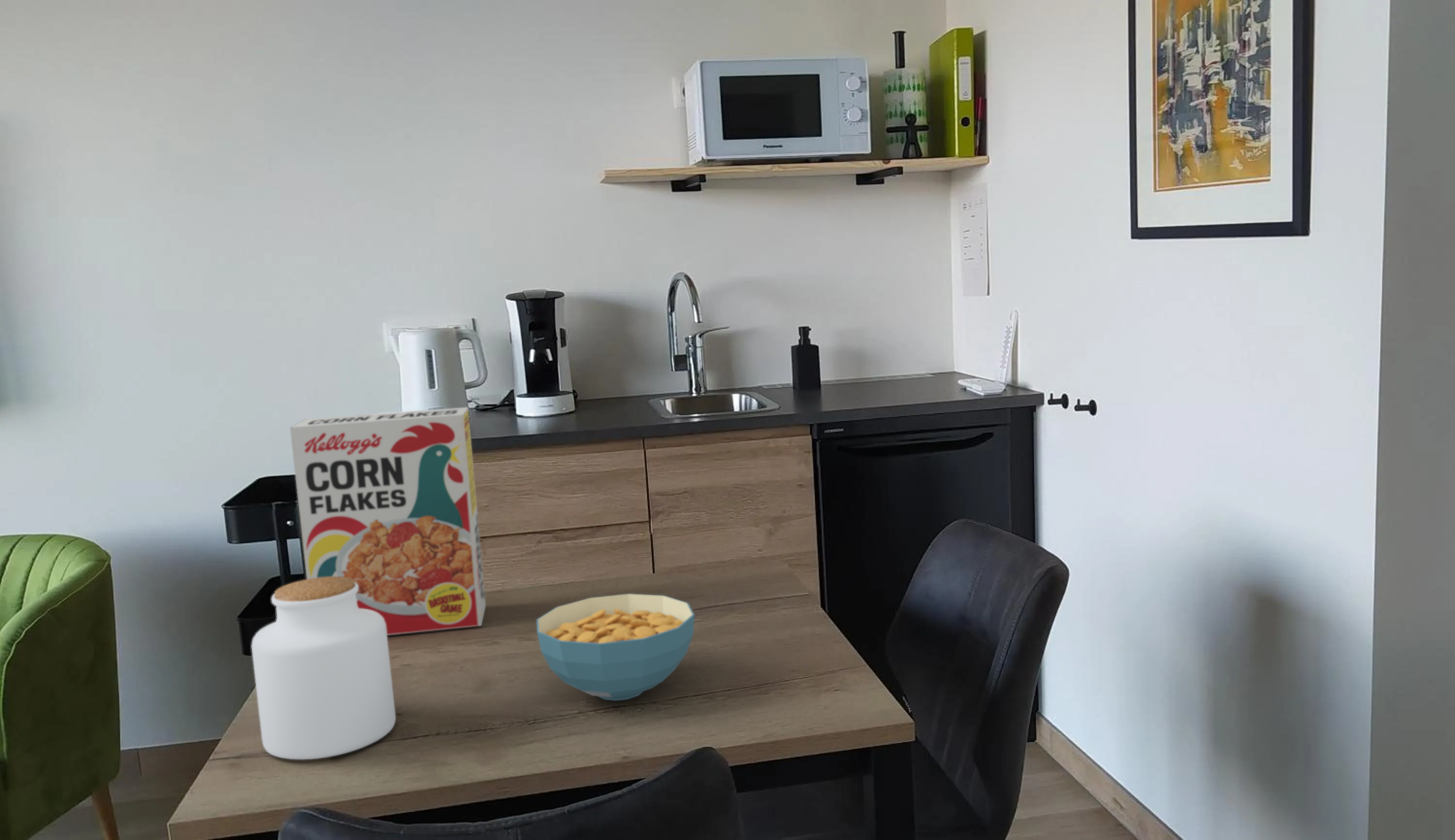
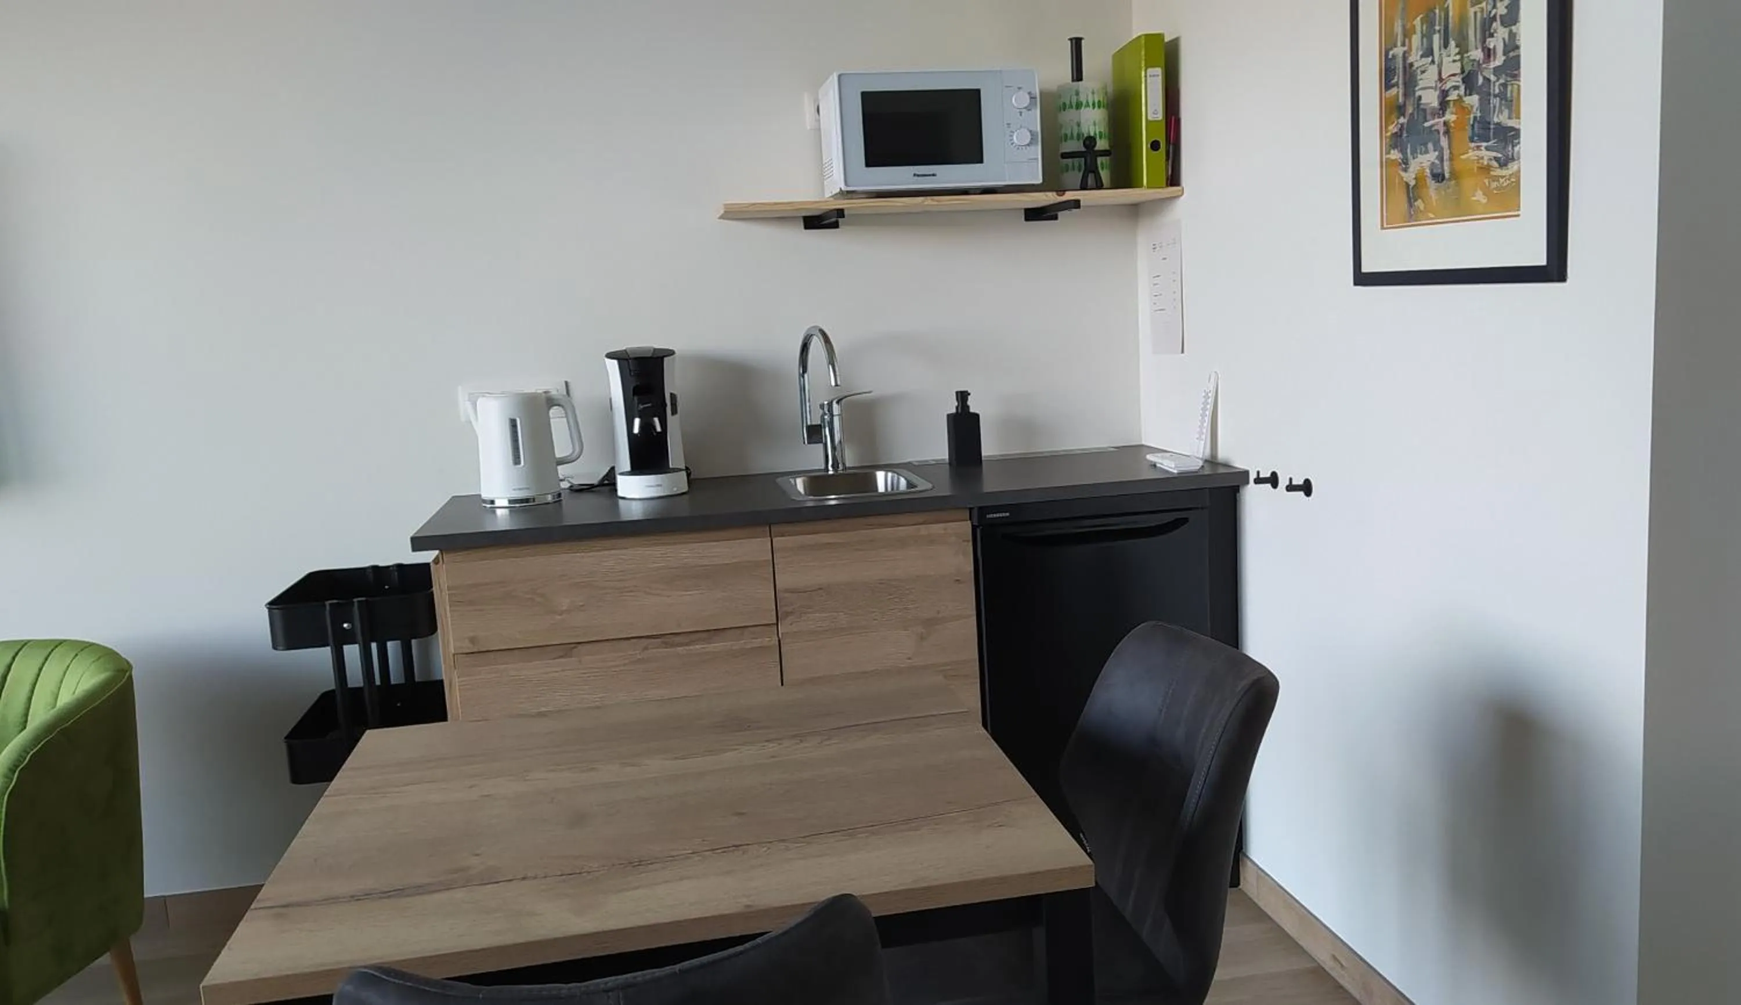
- jar (317, 662)
- cereal bowl (617, 654)
- cereal box (393, 521)
